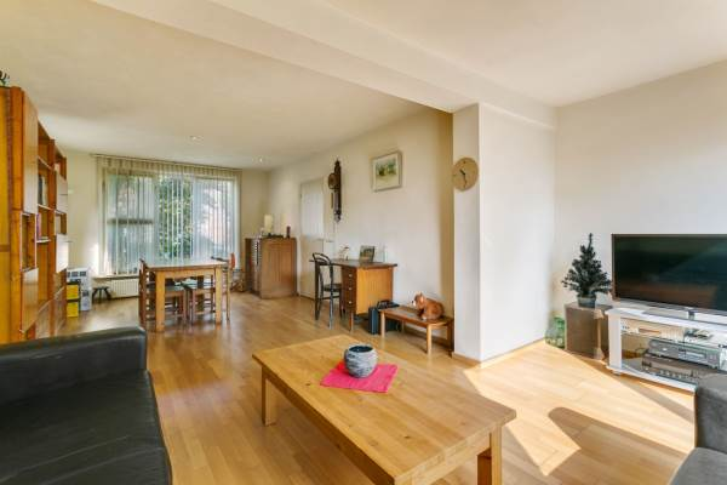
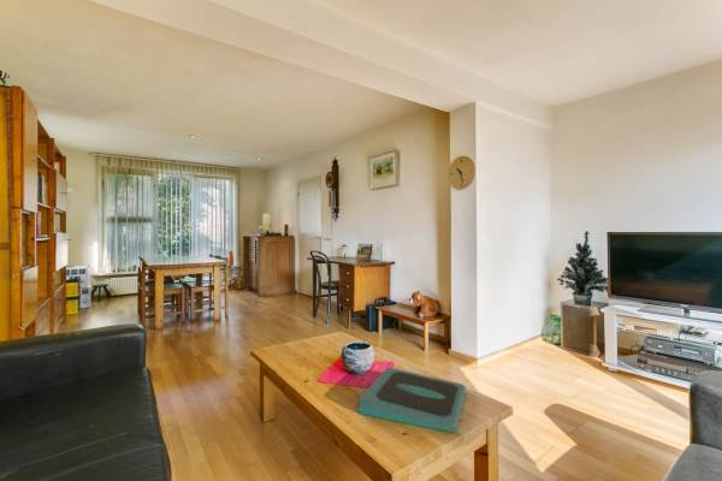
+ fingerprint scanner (415, 394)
